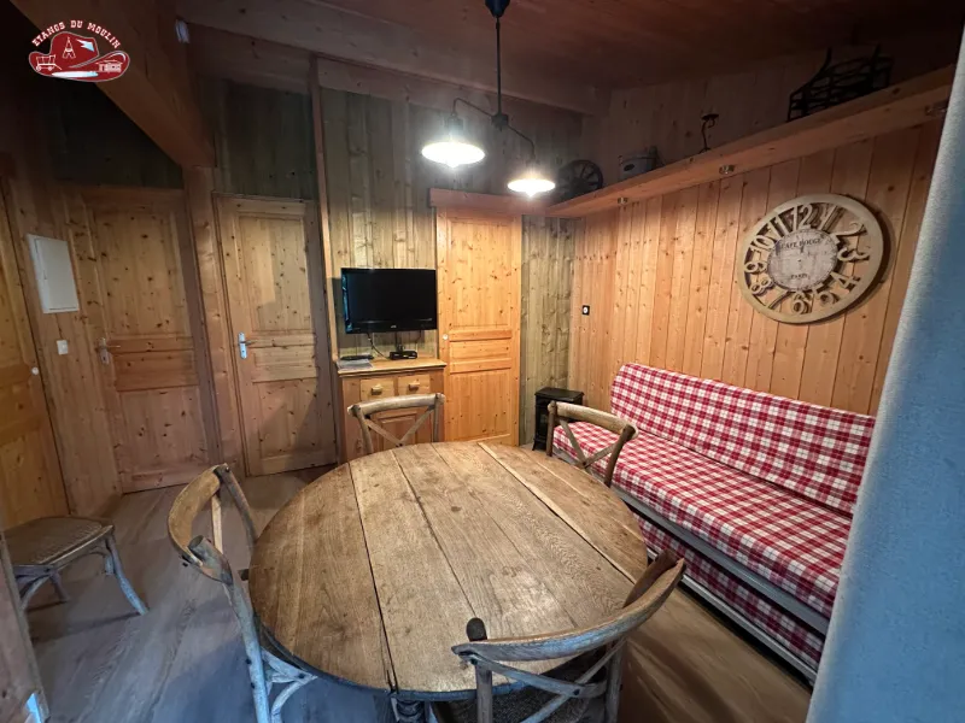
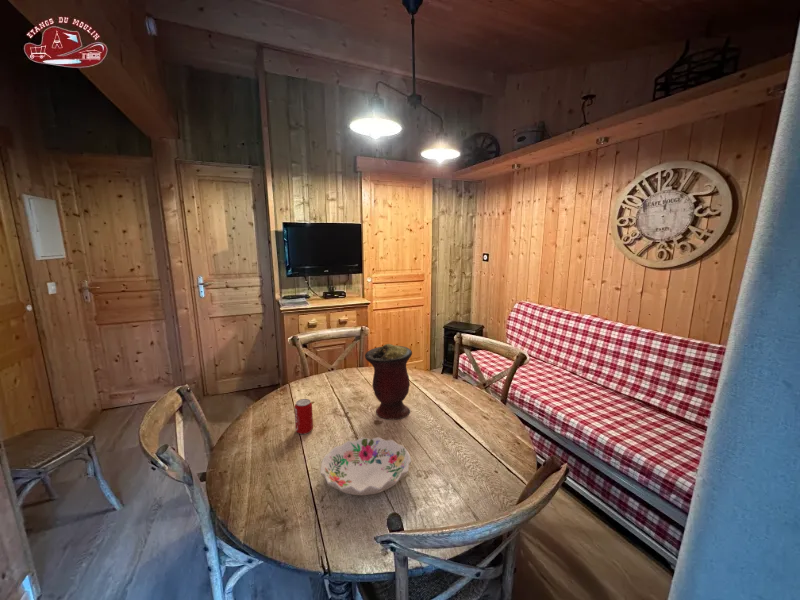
+ beverage can (303, 416)
+ vase (388, 378)
+ decorative bowl (366, 466)
